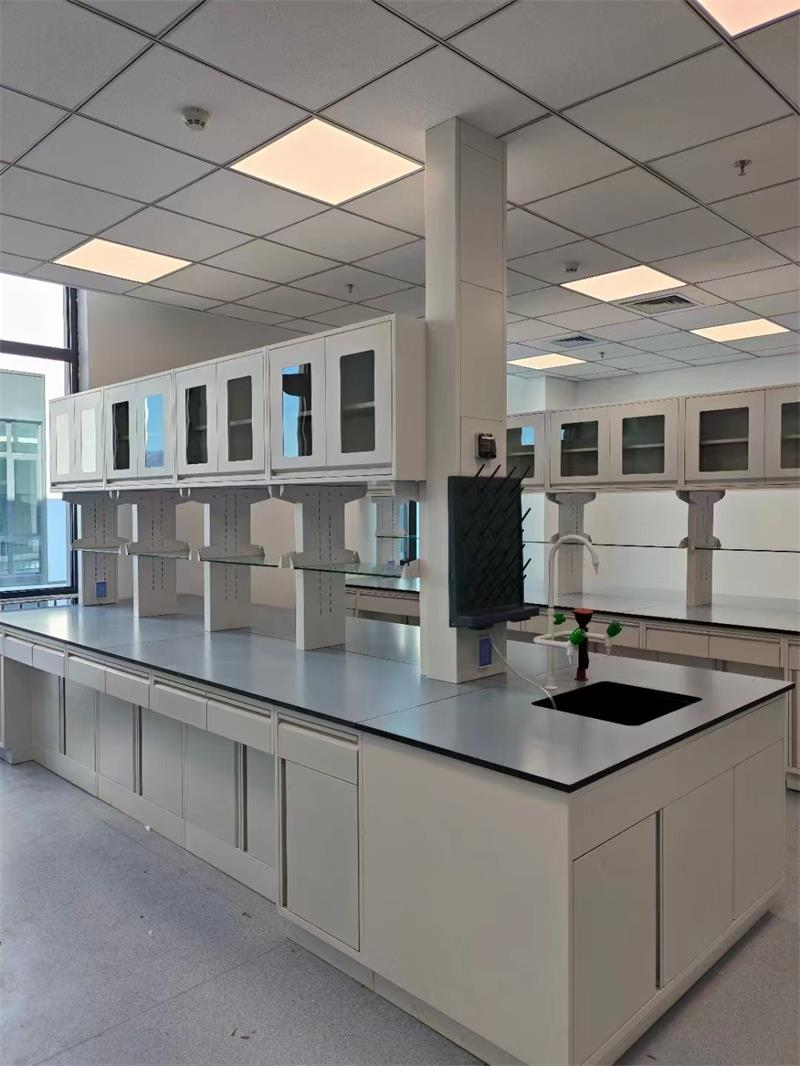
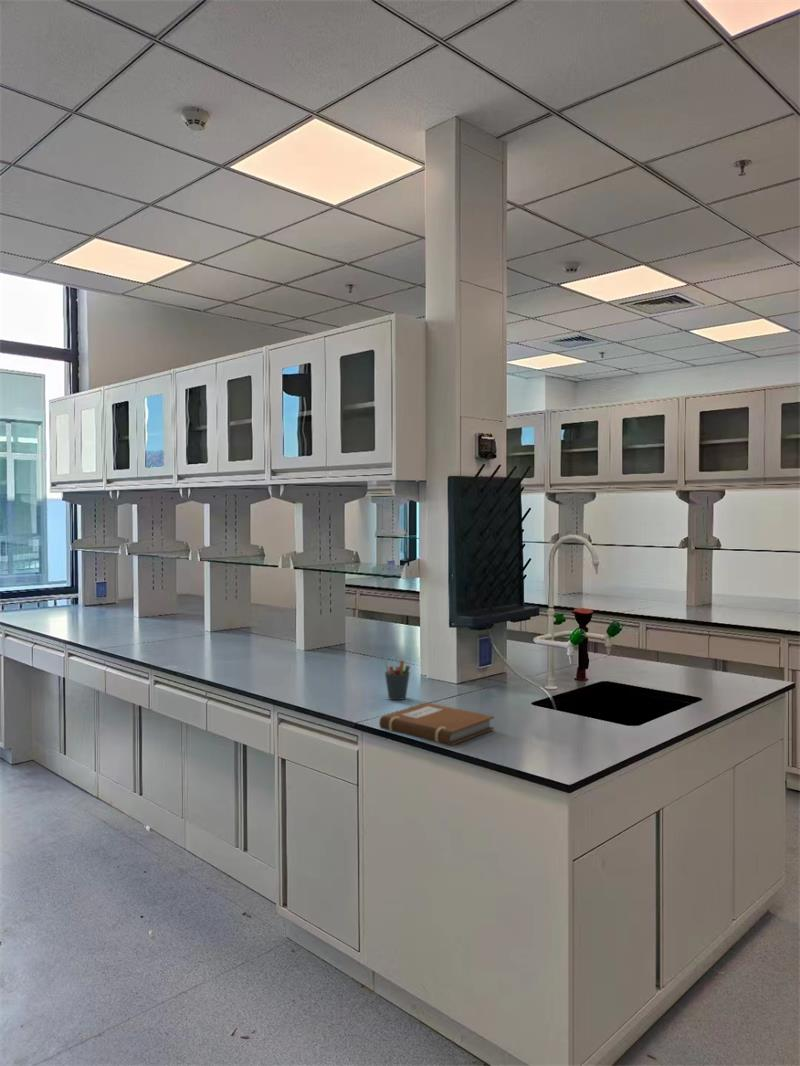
+ pen holder (397, 678)
+ notebook (434, 722)
